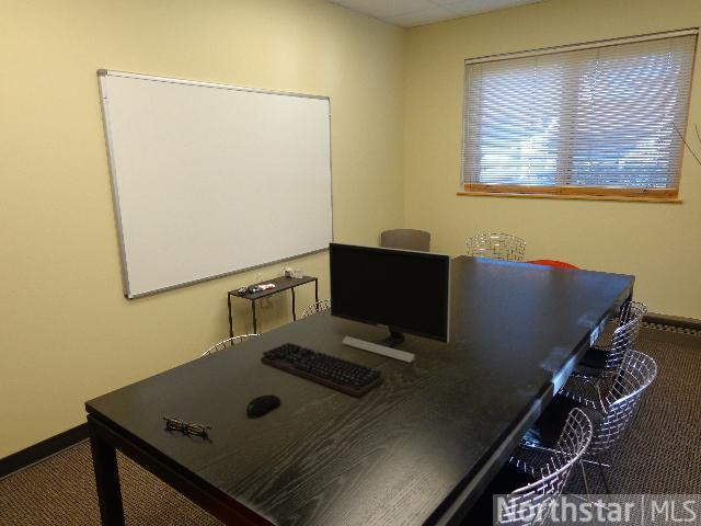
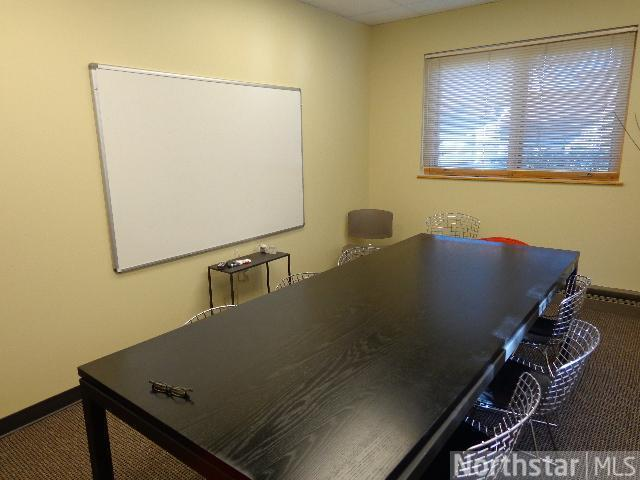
- keyboard (319, 366)
- computer mouse (263, 402)
- monitor (387, 297)
